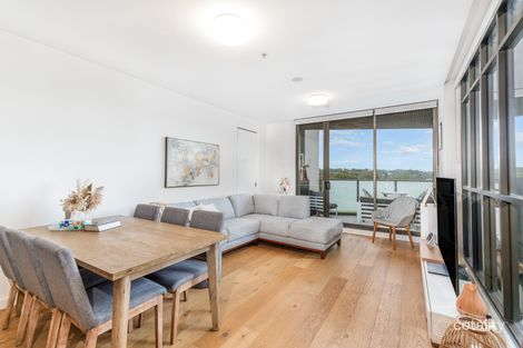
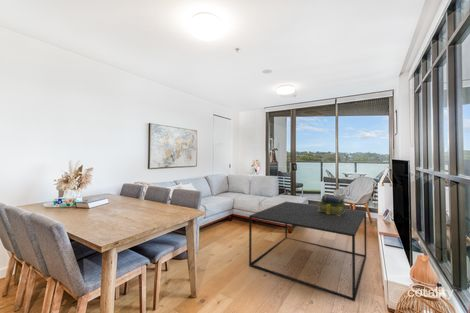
+ coffee table (308, 242)
+ stack of books (332, 203)
